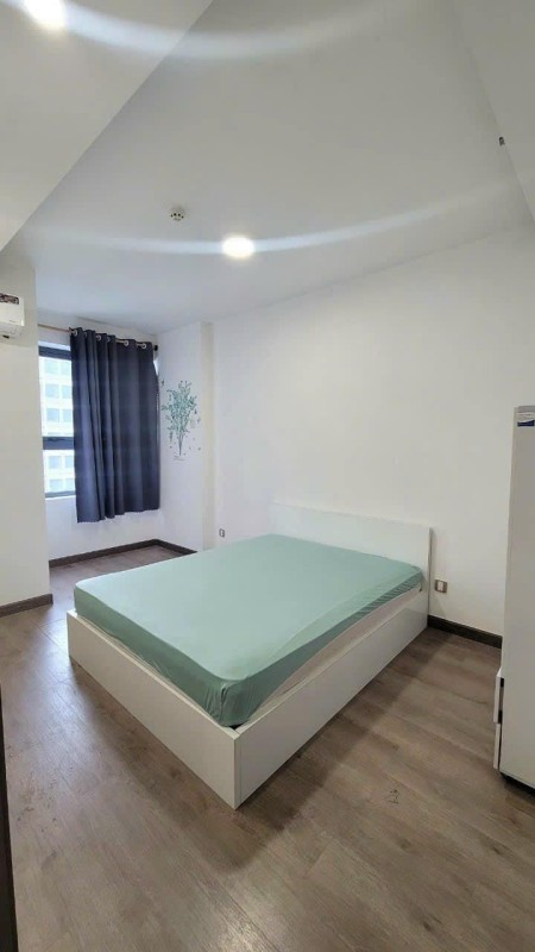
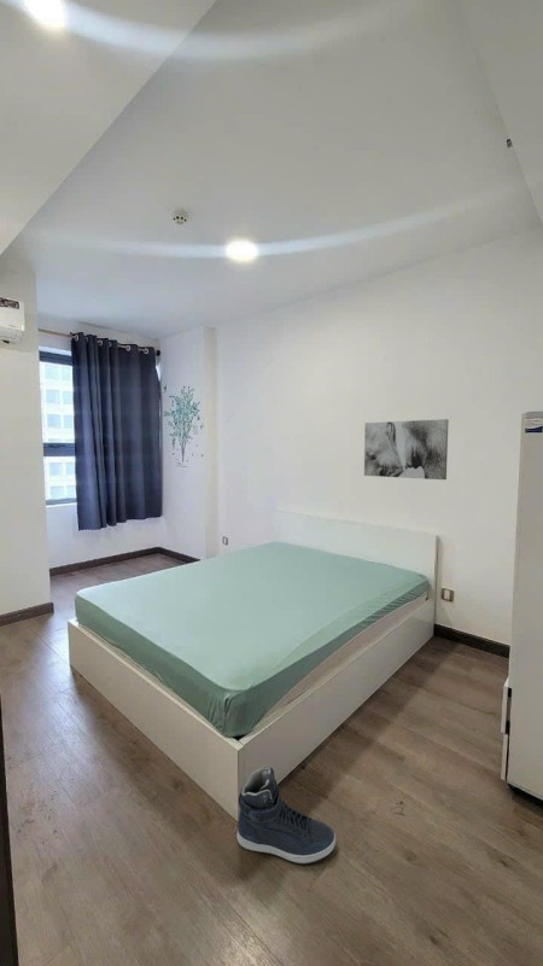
+ sneaker (285, 809)
+ wall art (403, 449)
